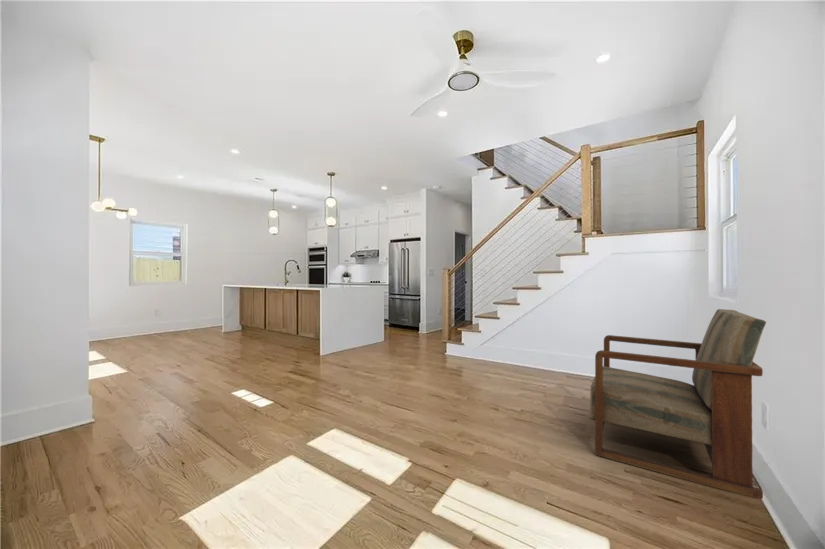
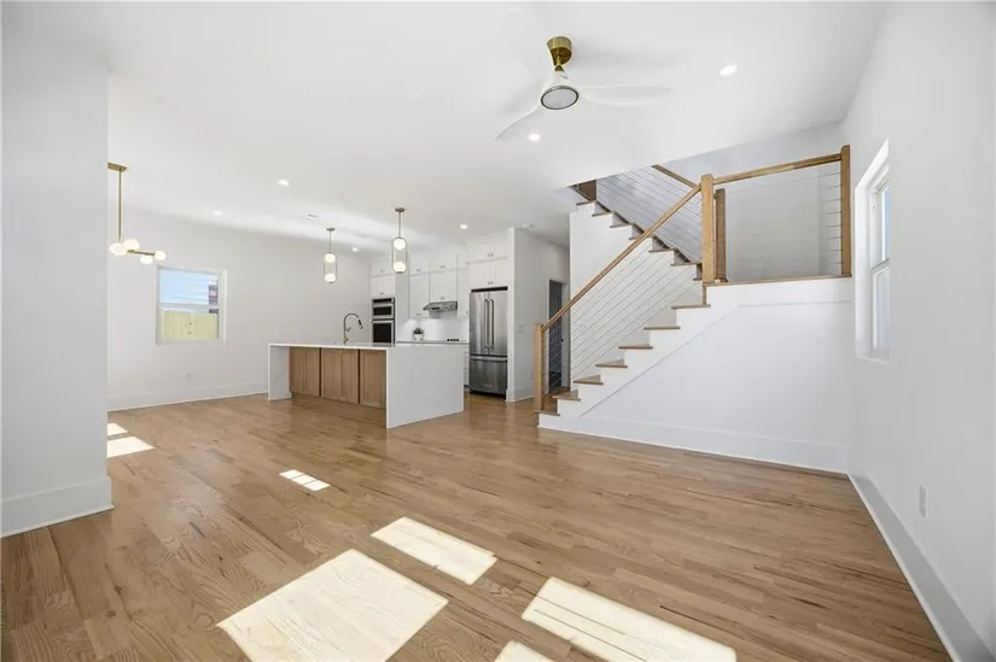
- armchair (663, 378)
